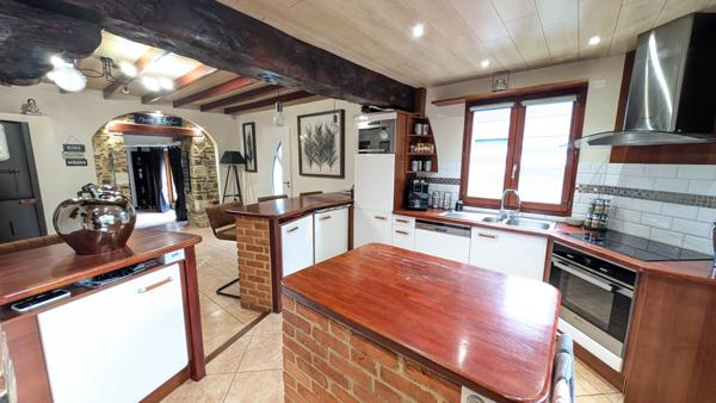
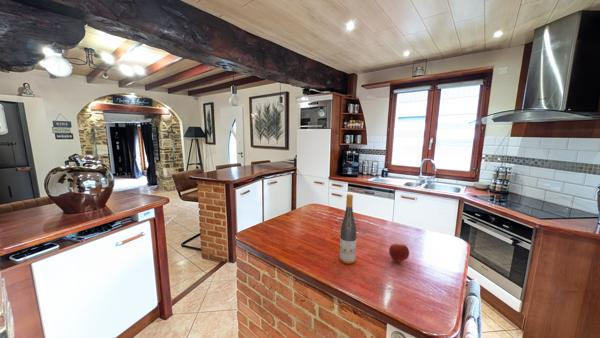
+ fruit (399, 252)
+ wine bottle (348, 227)
